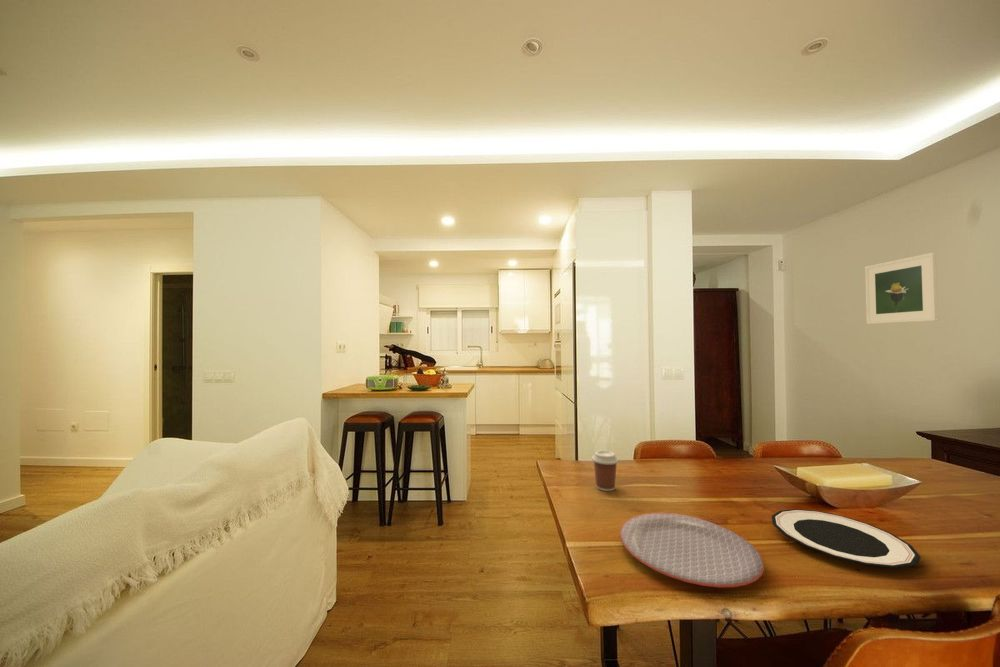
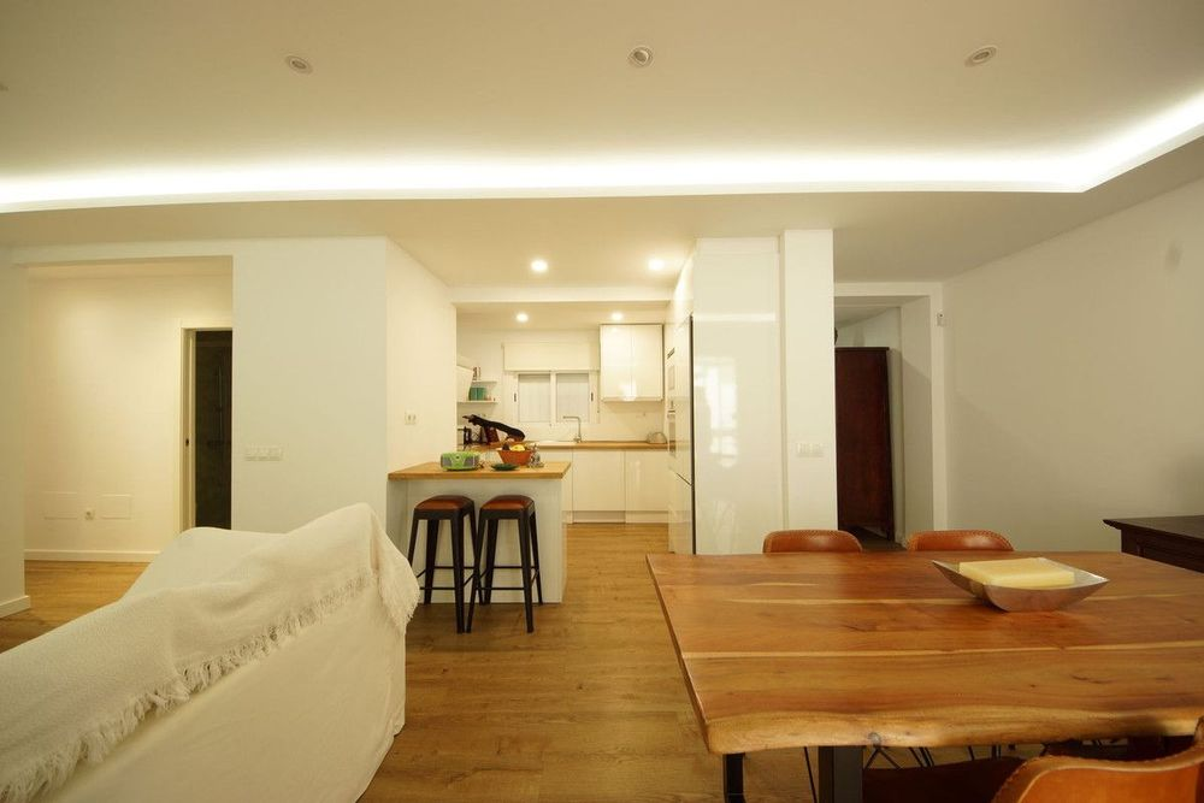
- coffee cup (605, 470)
- plate (838, 538)
- plate (686, 547)
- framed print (898, 291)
